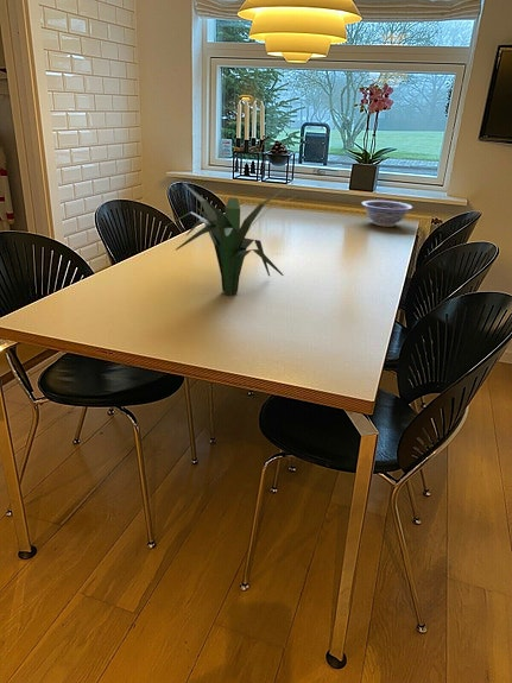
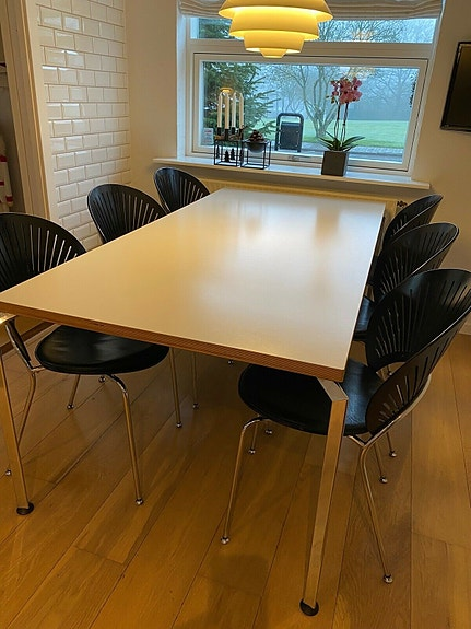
- plant (228, 244)
- decorative bowl (385, 214)
